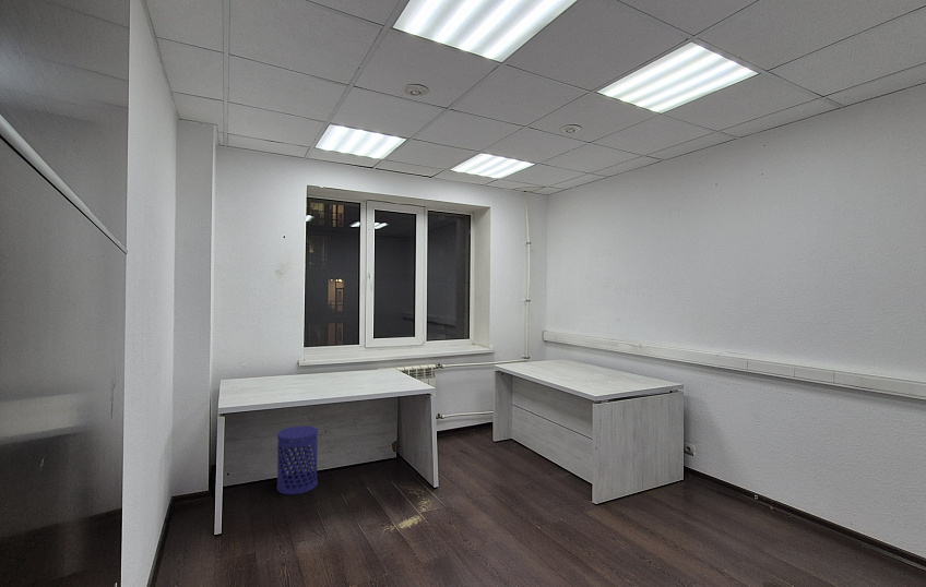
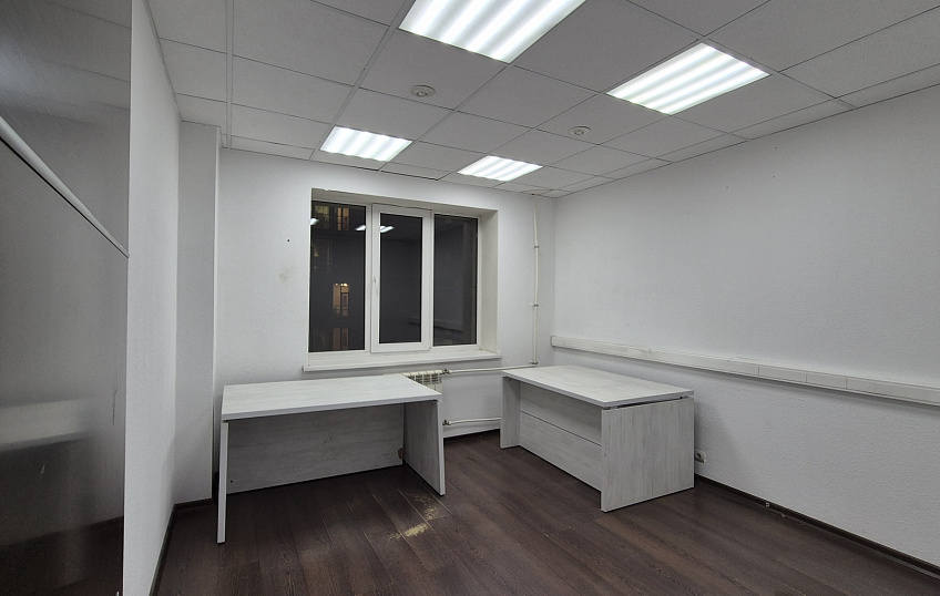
- waste bin (297, 458)
